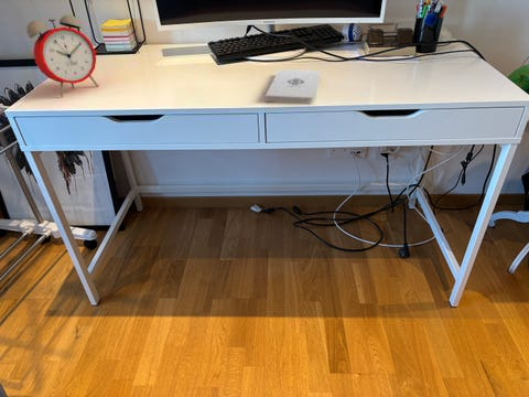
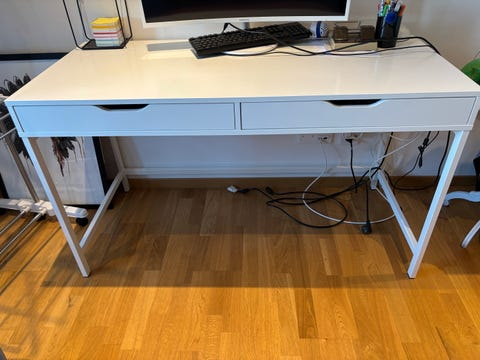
- alarm clock (65, 55)
- notepad (294, 85)
